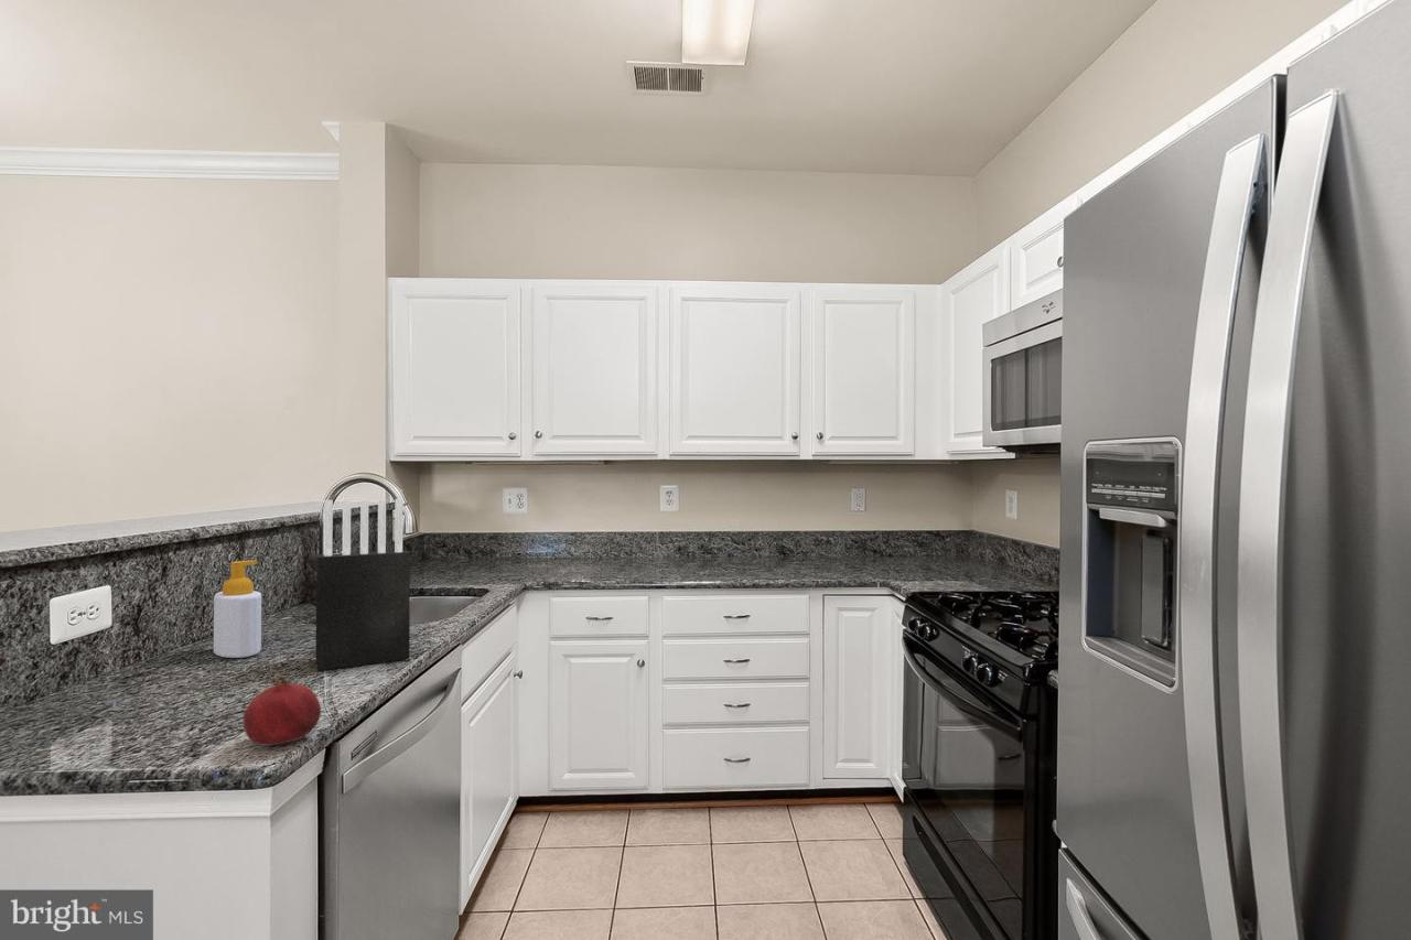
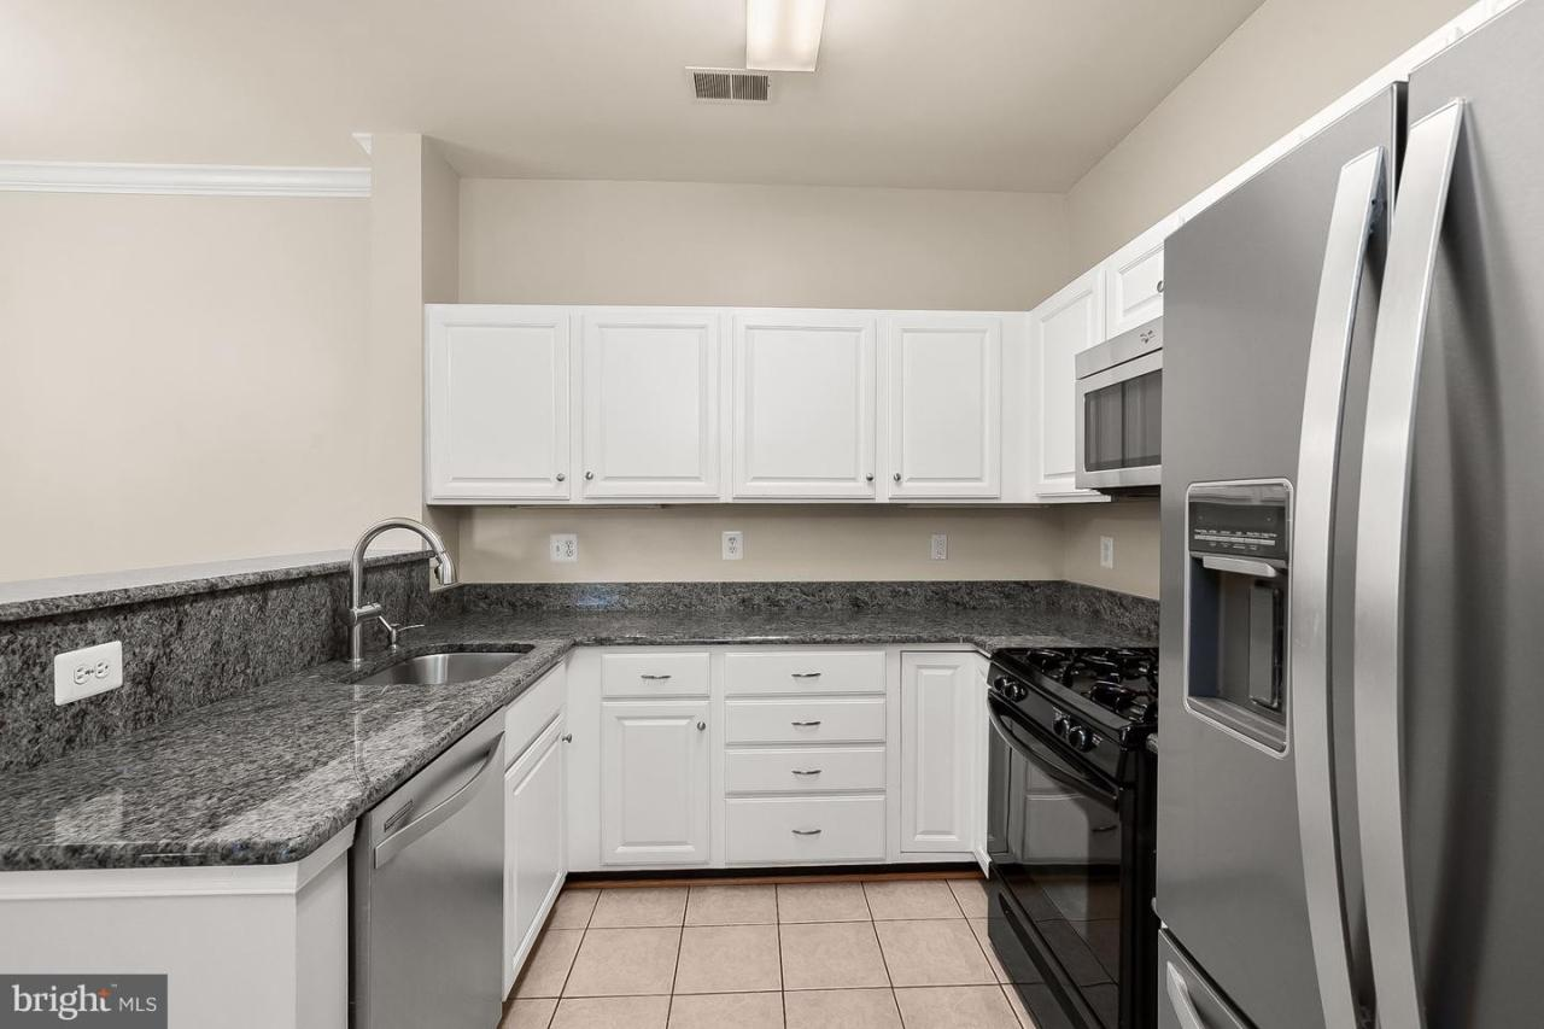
- fruit (282, 707)
- soap bottle (237, 606)
- knife block (363, 577)
